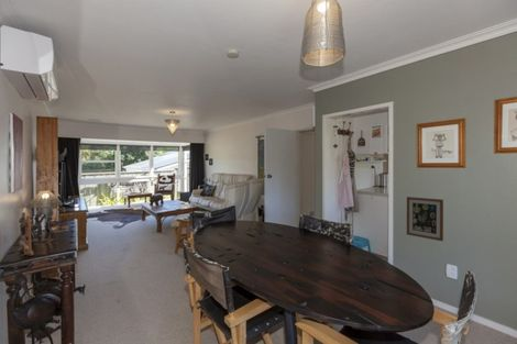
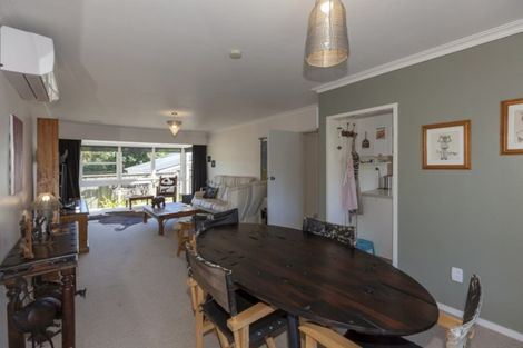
- wall art (424, 218)
